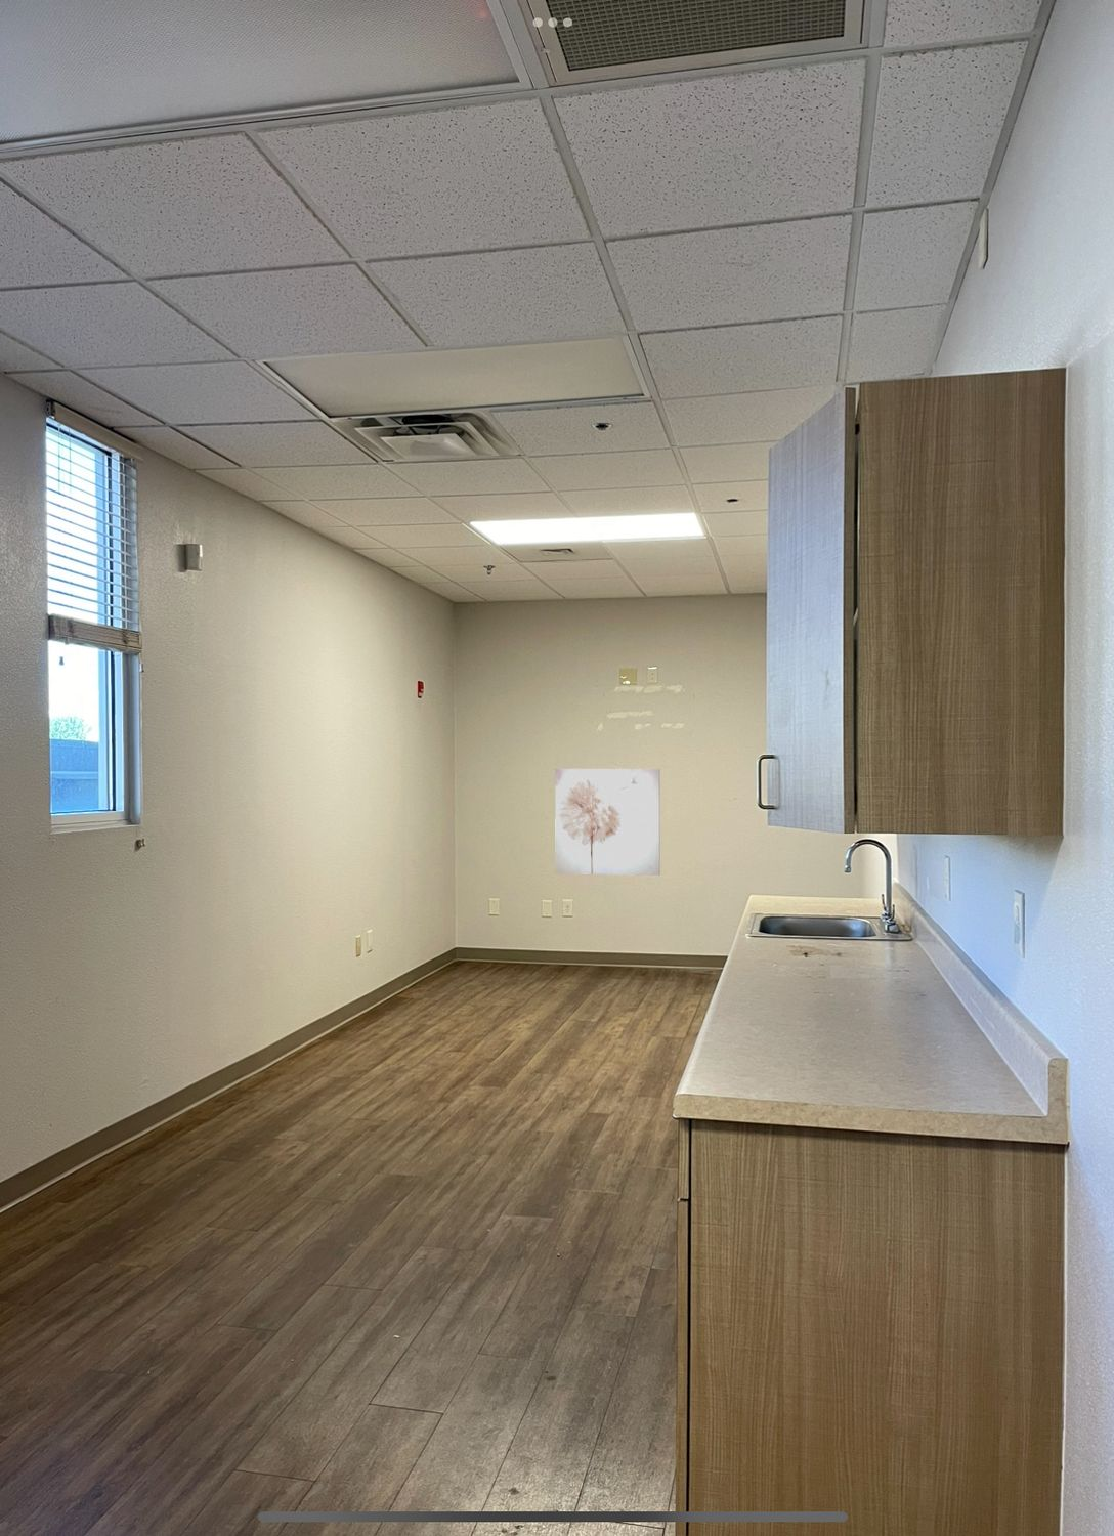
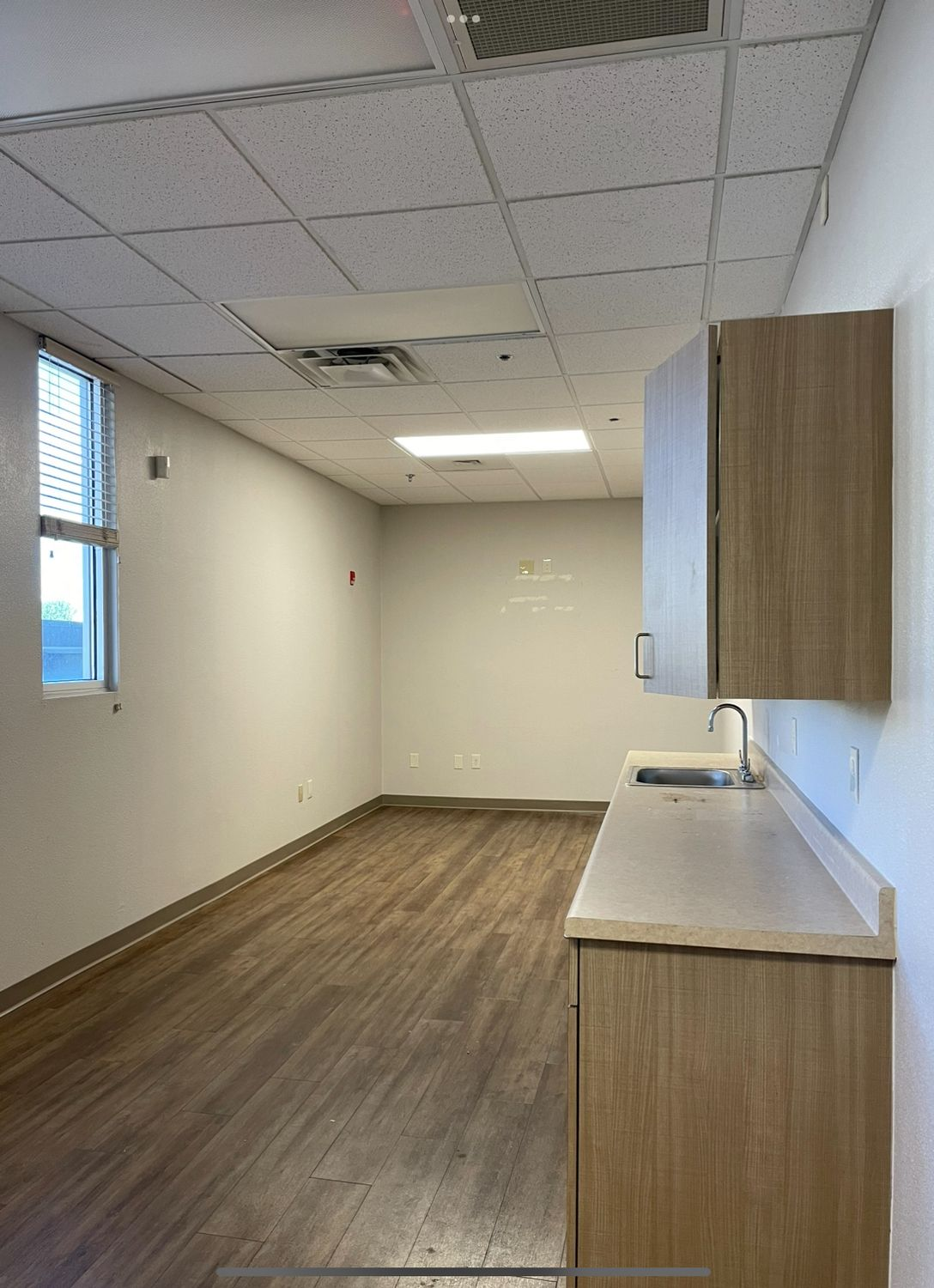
- wall art (606, 822)
